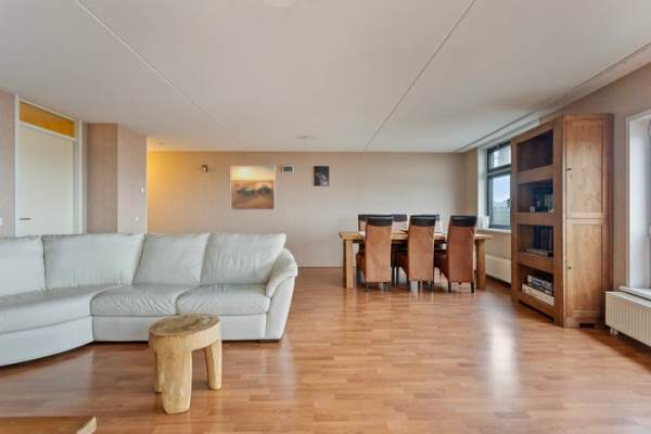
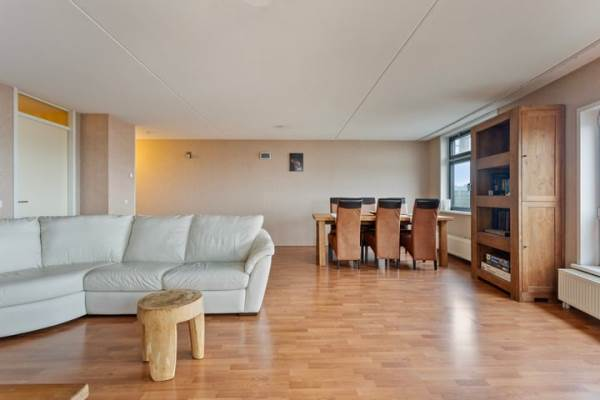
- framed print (253, 188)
